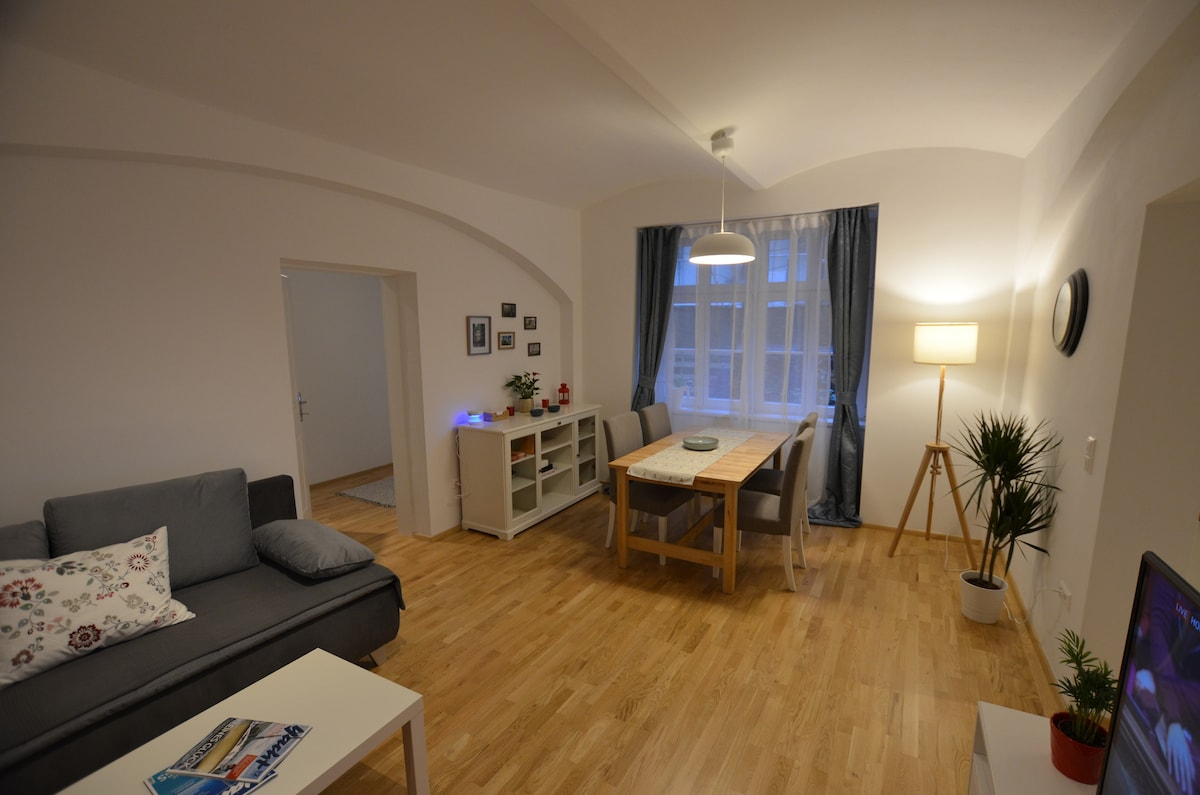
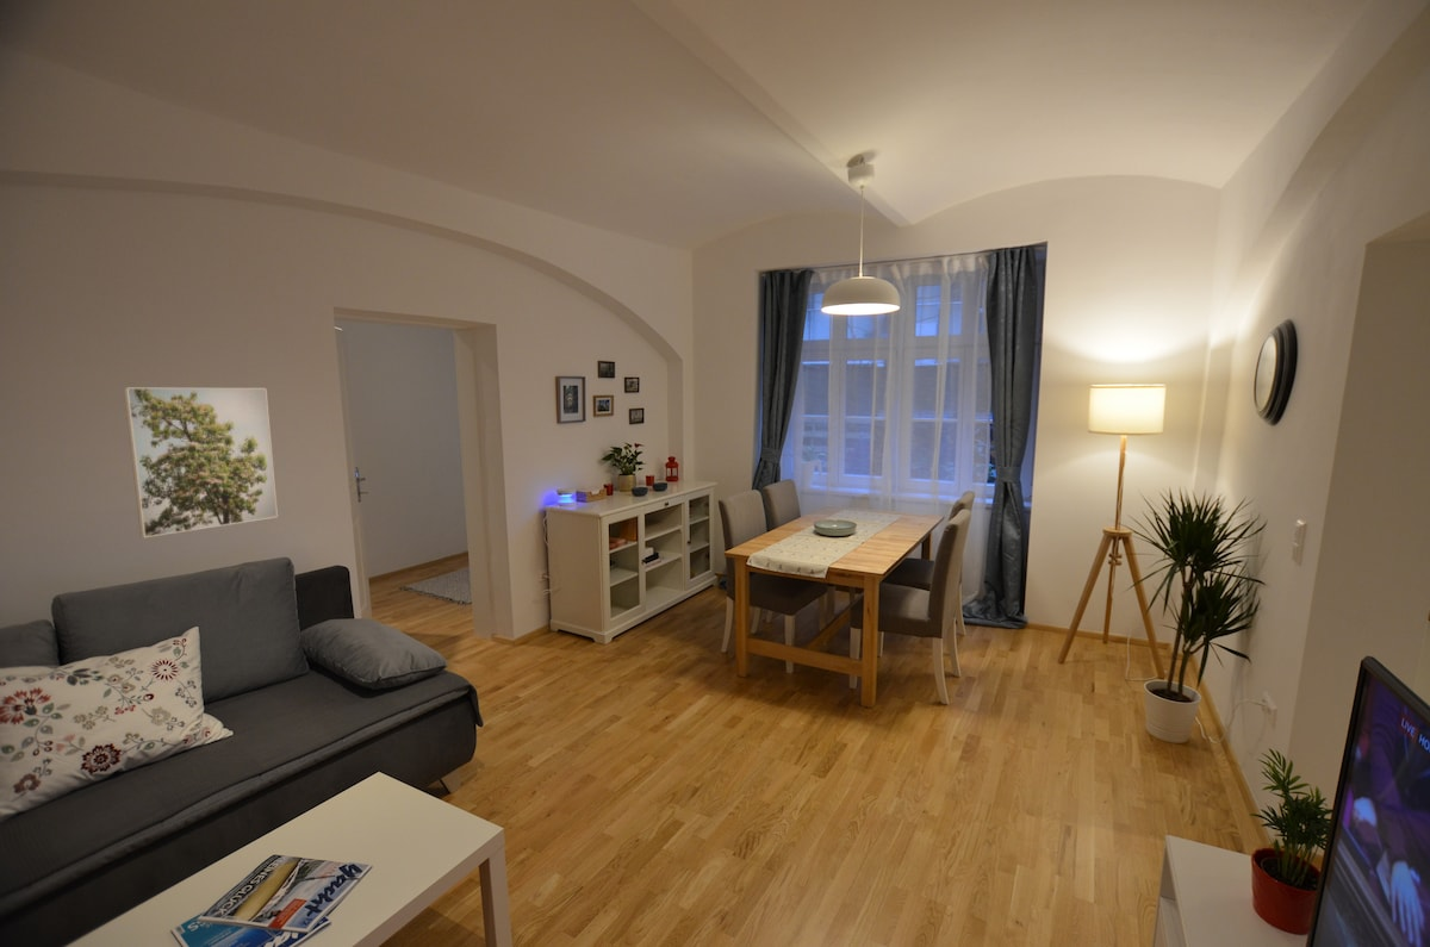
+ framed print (206, 457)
